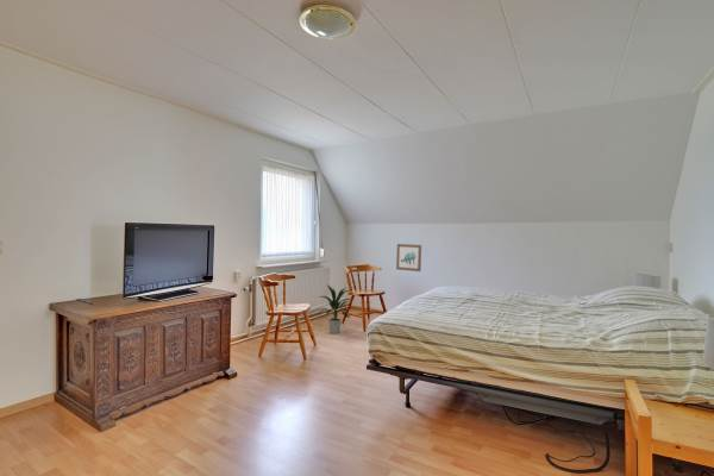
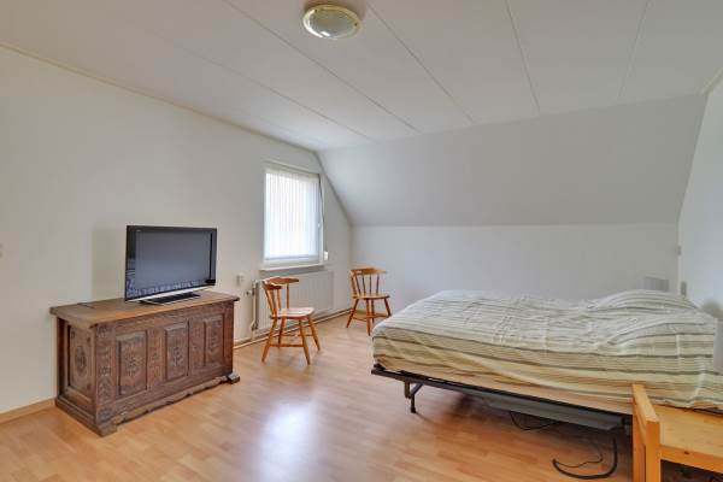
- wall art (408, 257)
- indoor plant (336, 308)
